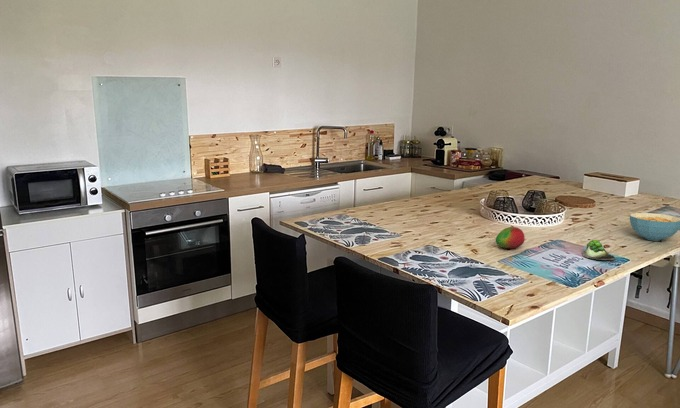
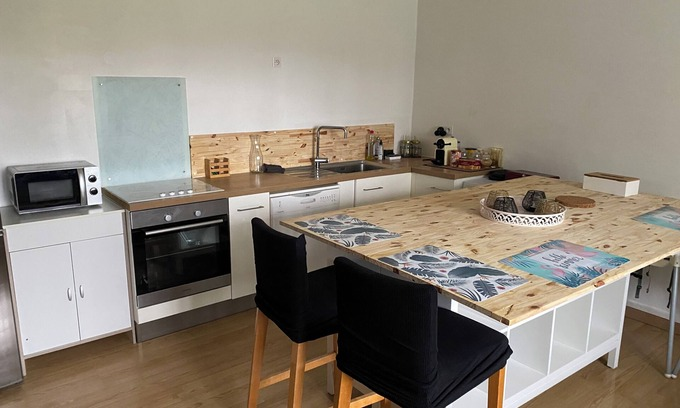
- fruit (510, 237)
- cereal bowl (653, 228)
- succulent plant (599, 248)
